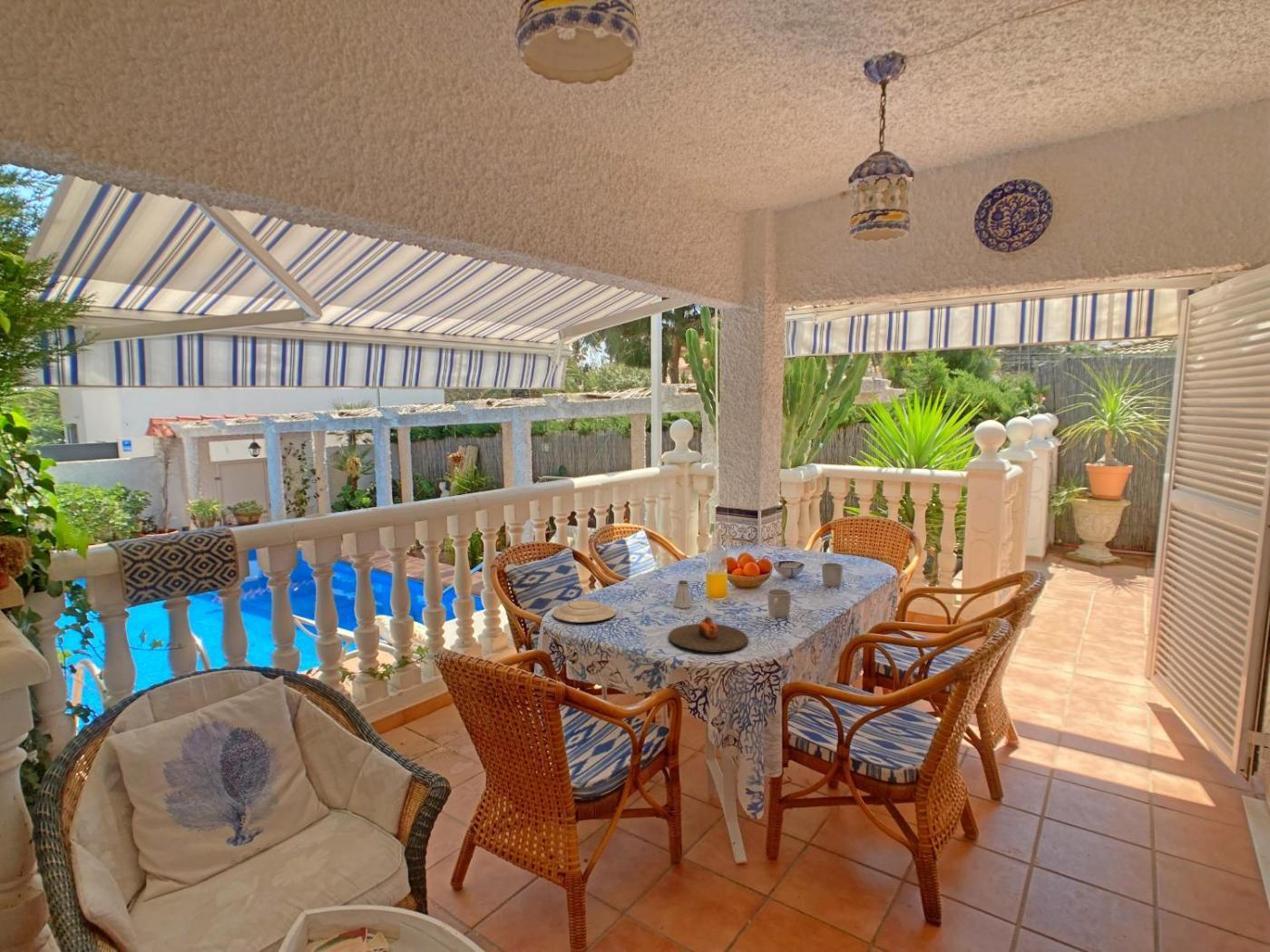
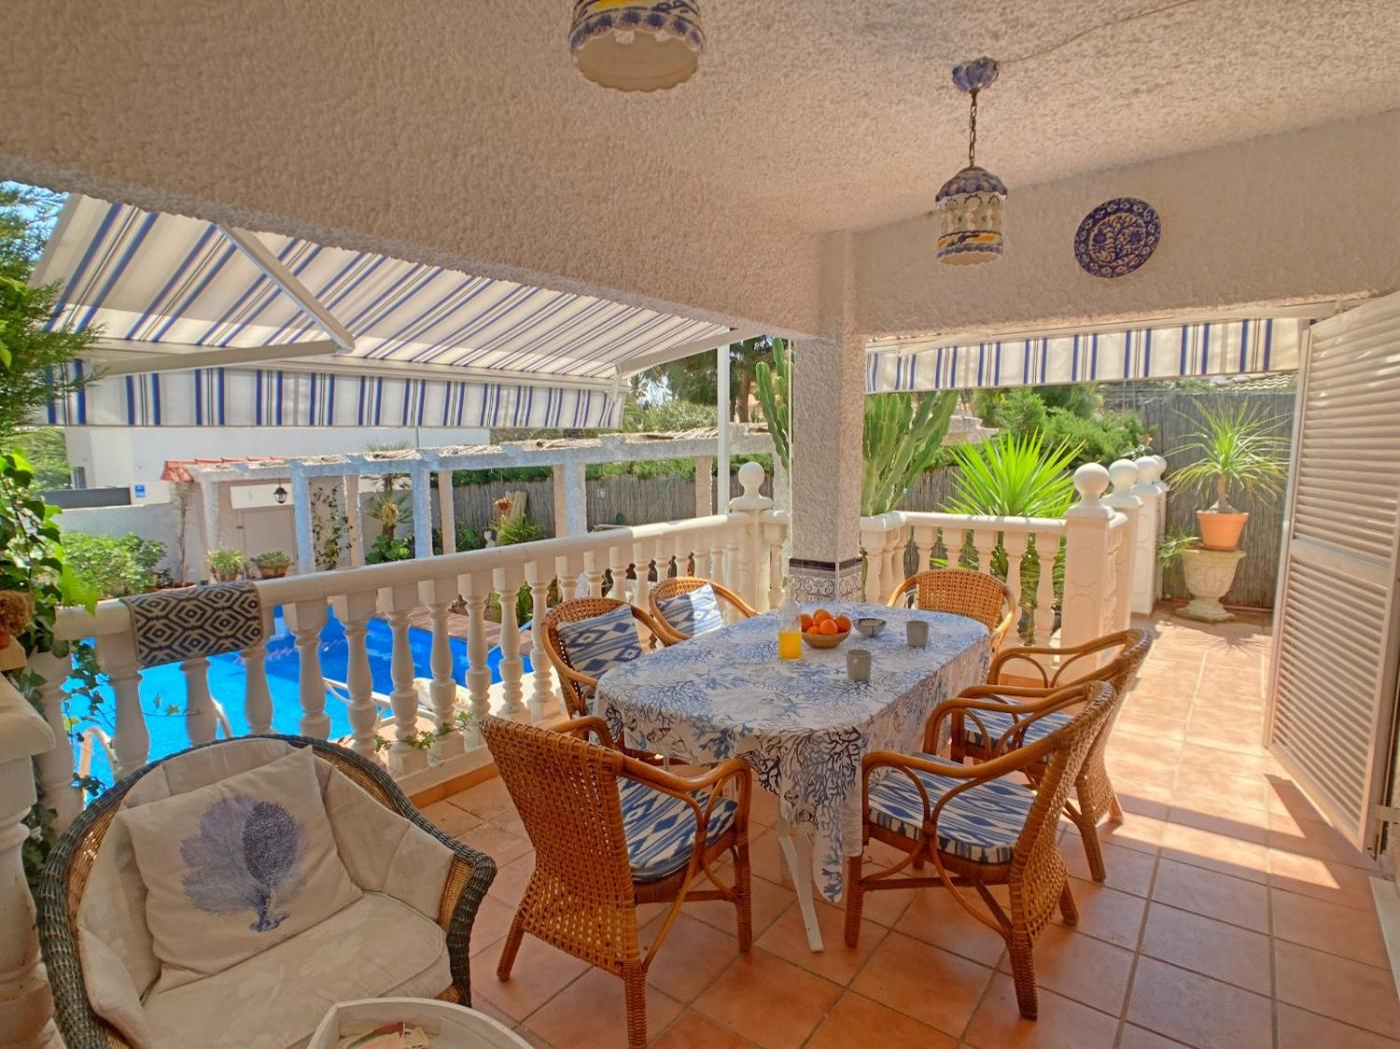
- saltshaker (682, 593)
- plate (584, 608)
- plate (708, 627)
